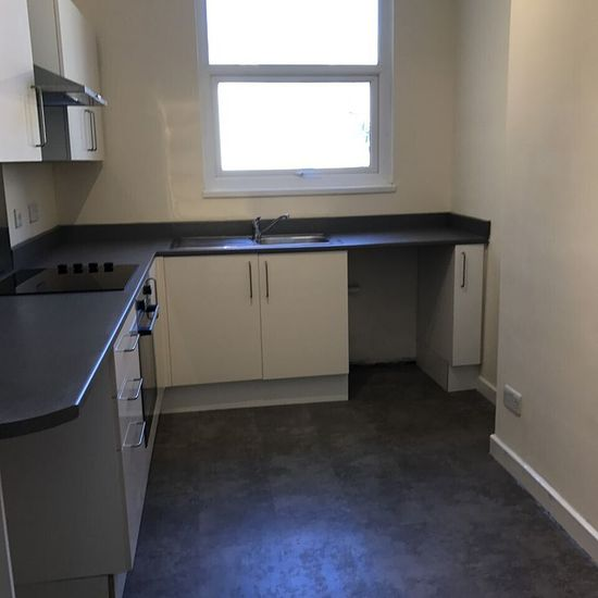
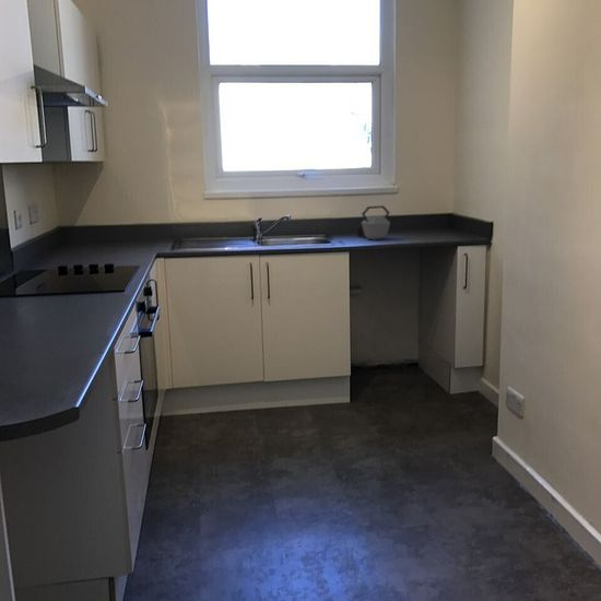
+ kettle (369, 221)
